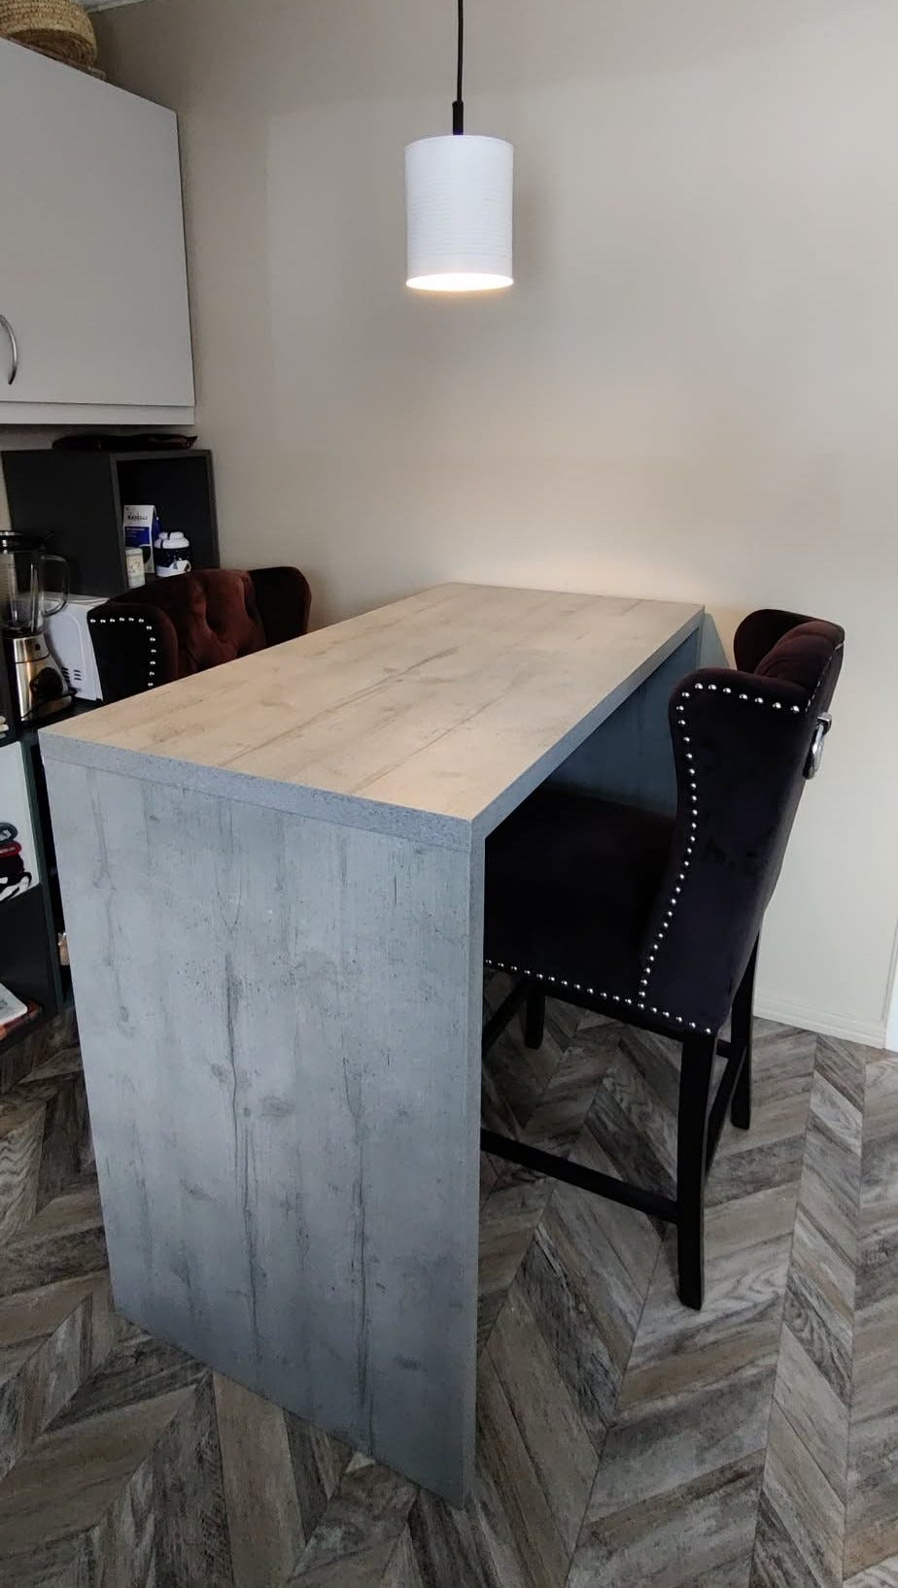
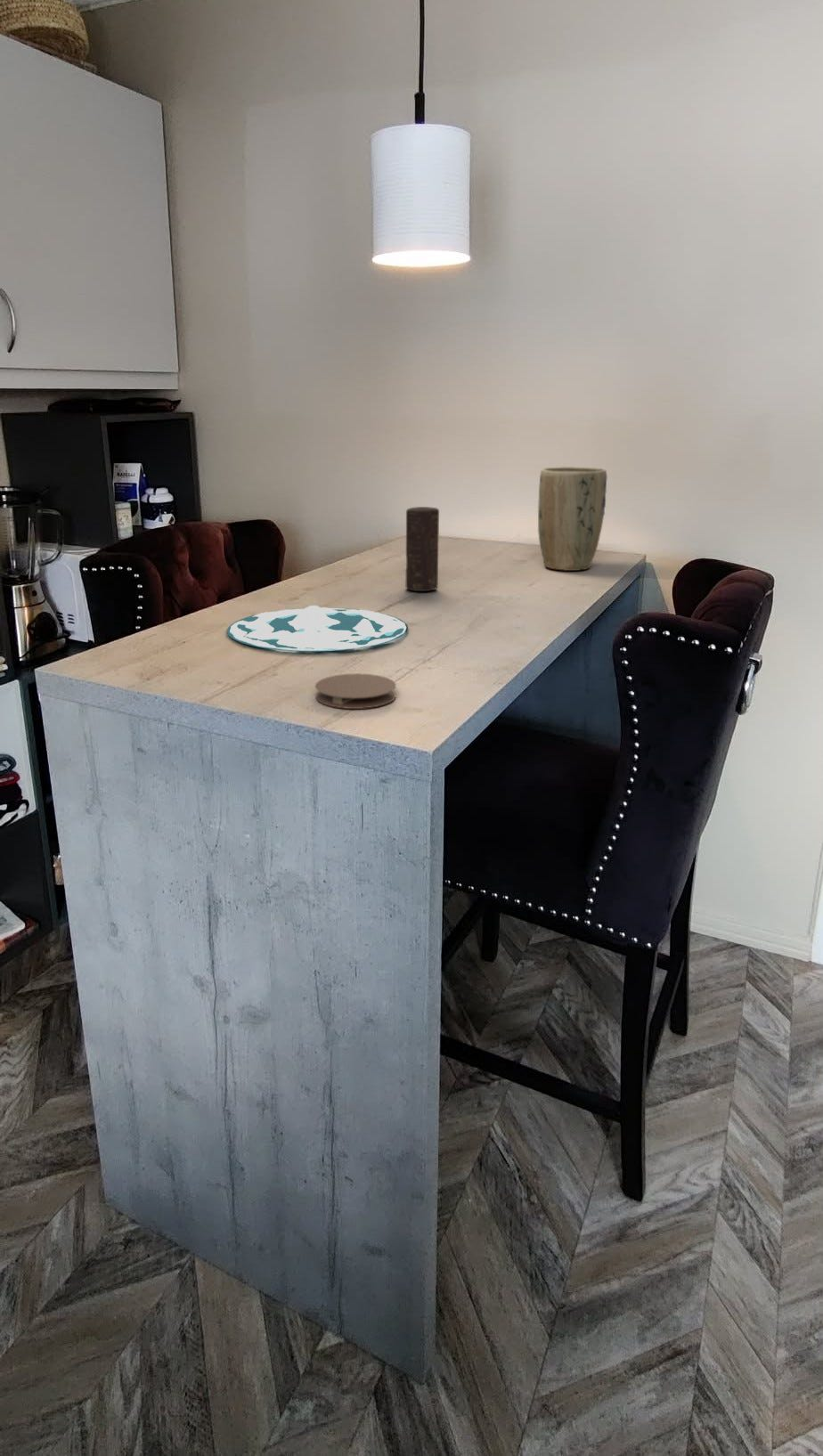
+ plate (318, 620)
+ candle (421, 549)
+ coaster (355, 690)
+ plant pot (570, 518)
